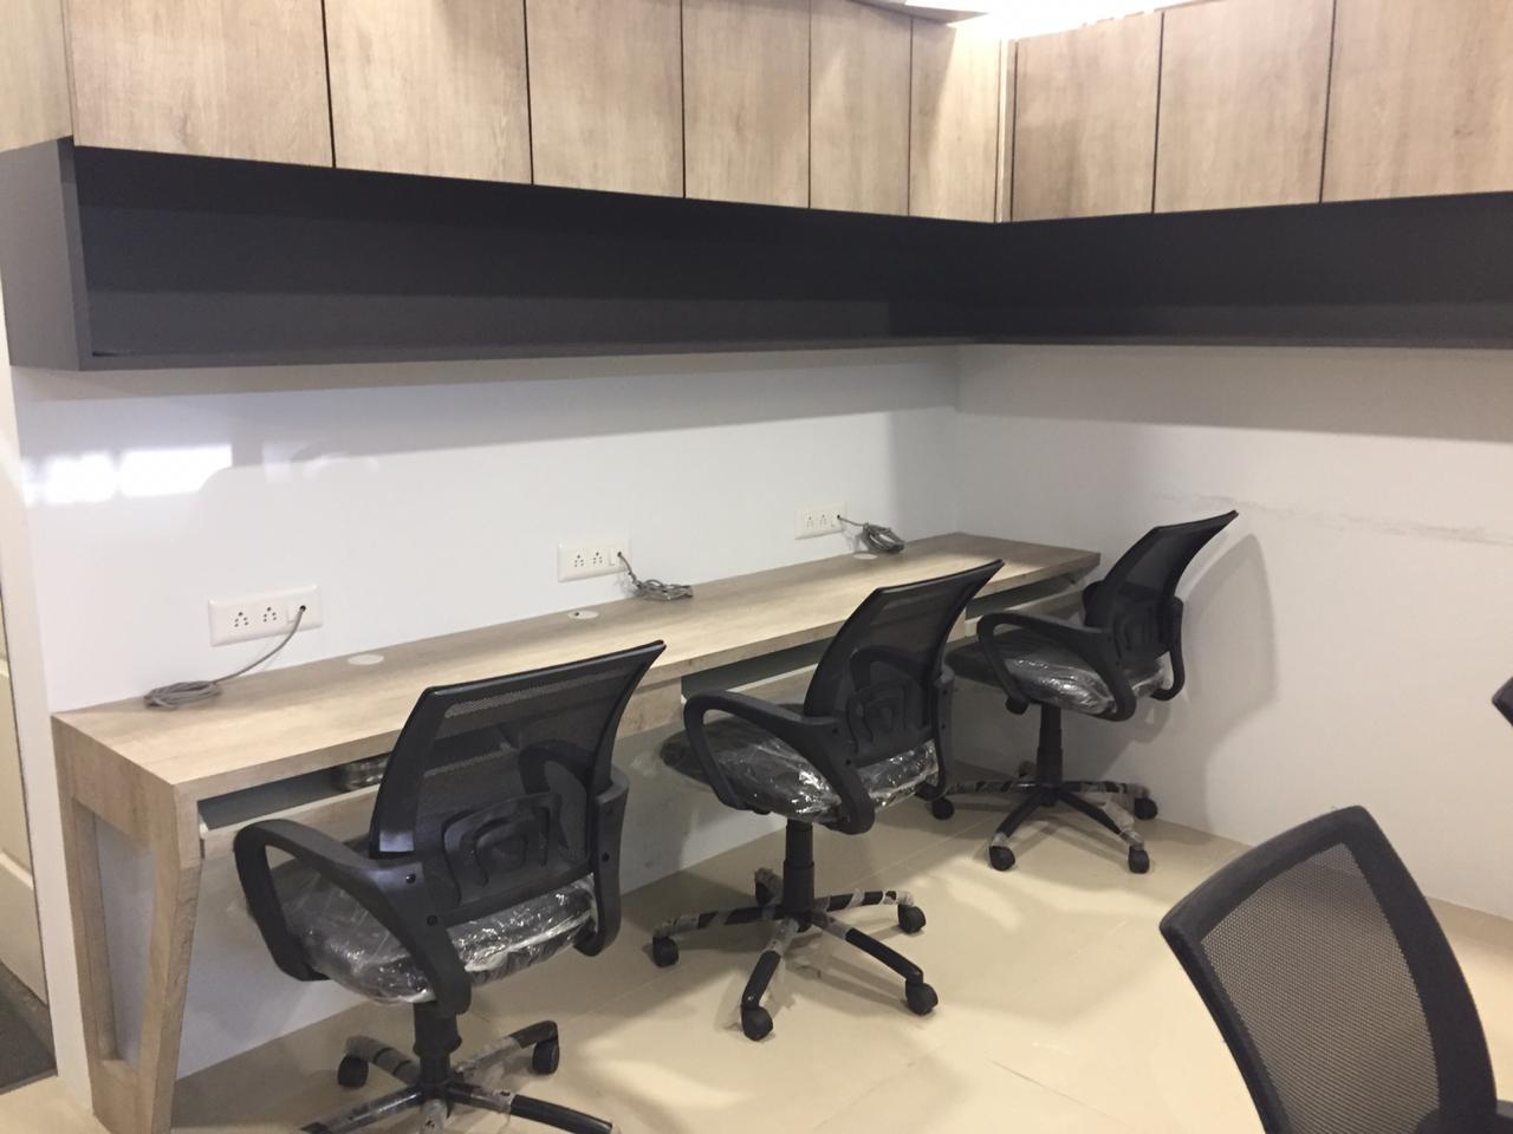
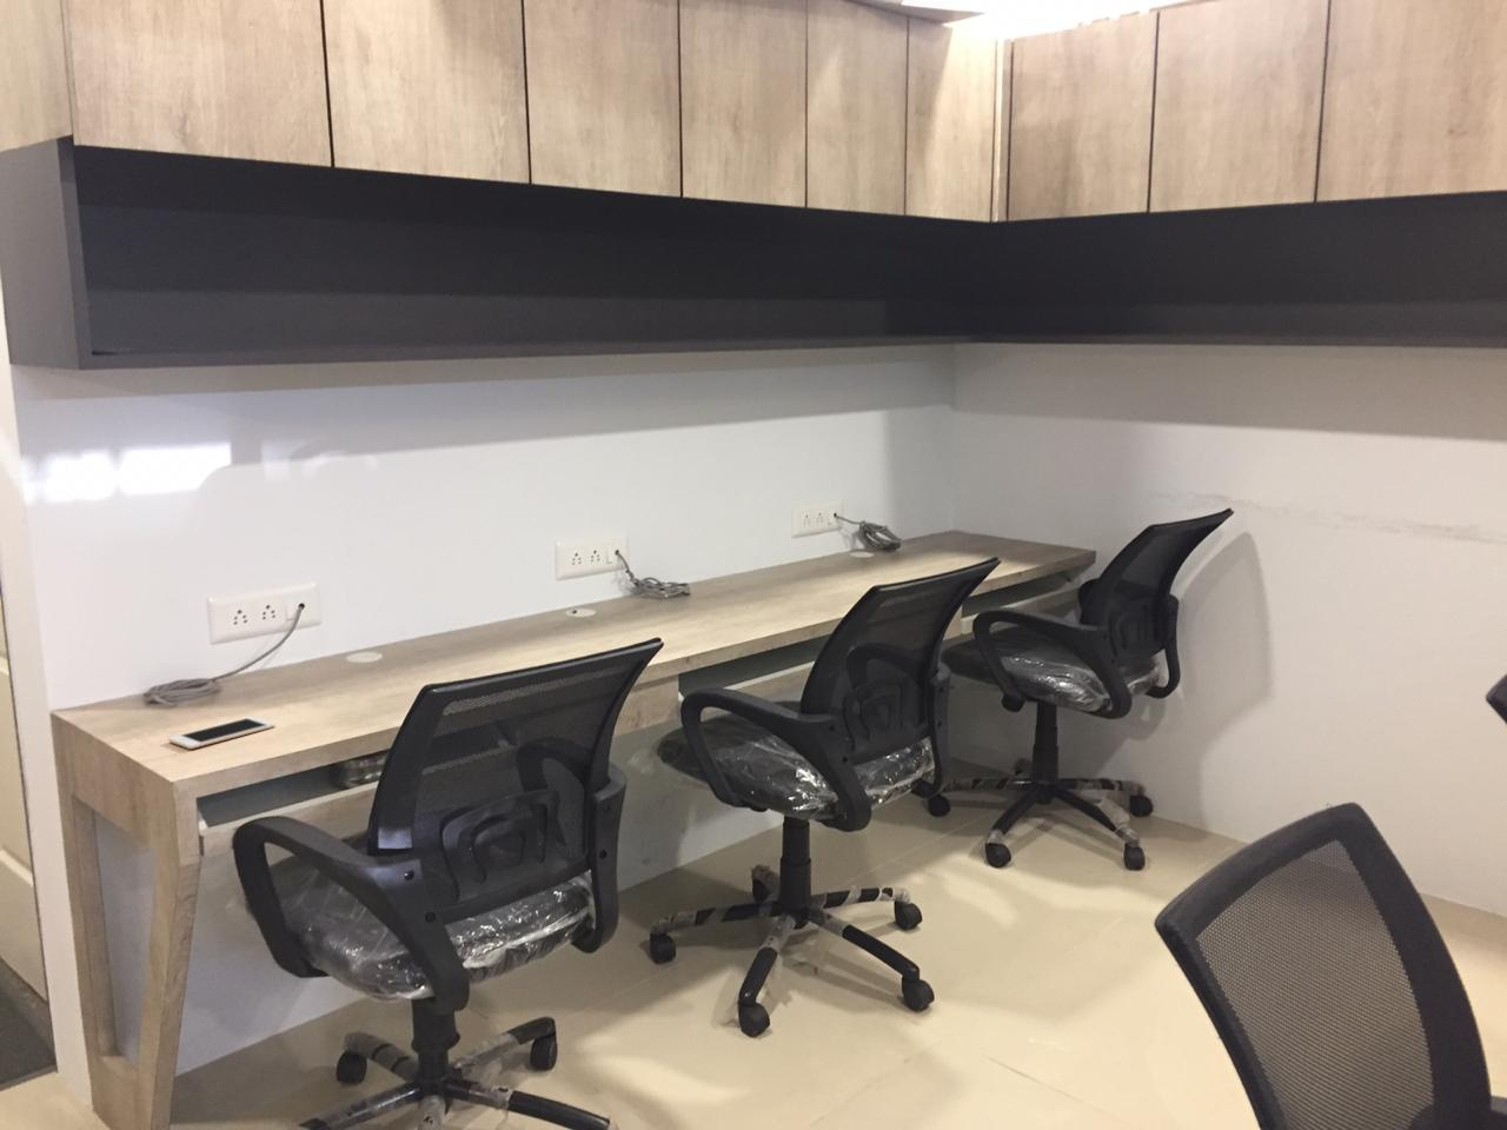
+ cell phone (223, 732)
